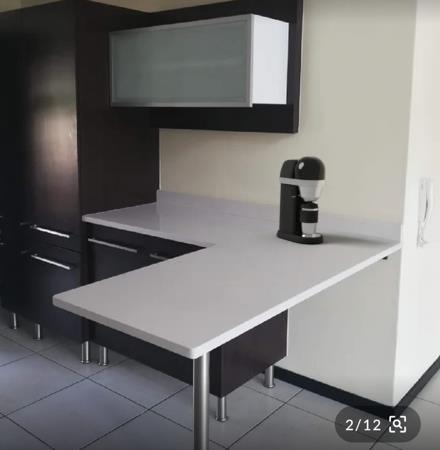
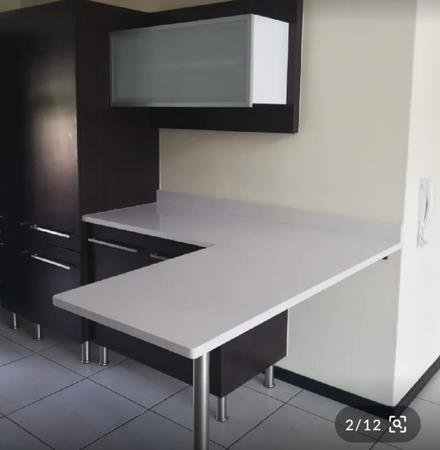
- coffee maker (301, 197)
